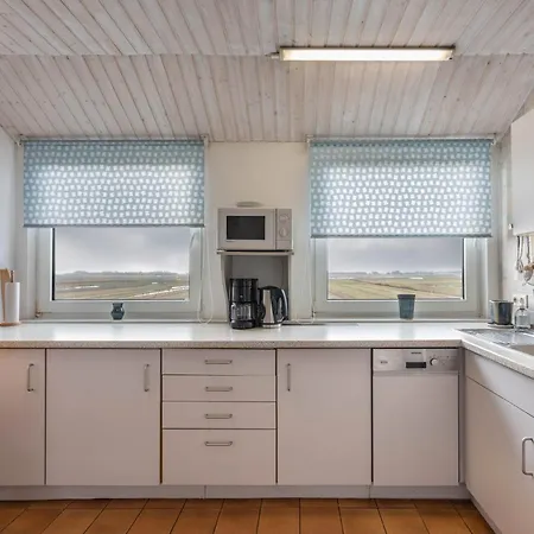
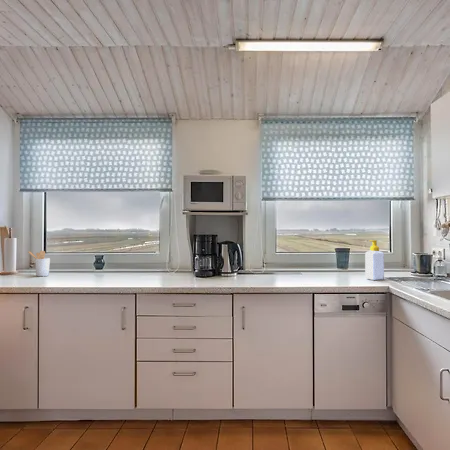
+ soap bottle (374, 259)
+ utensil holder (38, 262)
